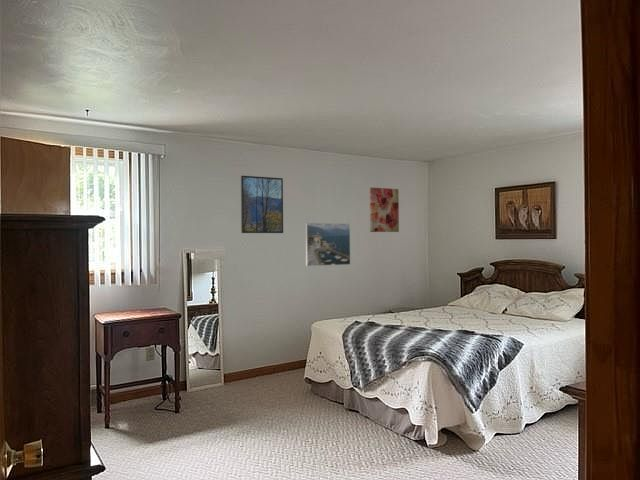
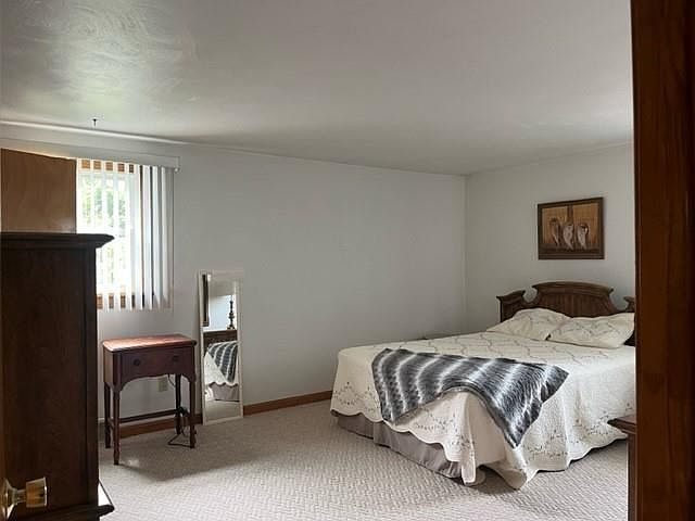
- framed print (262, 205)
- wall art (384, 210)
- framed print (328, 244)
